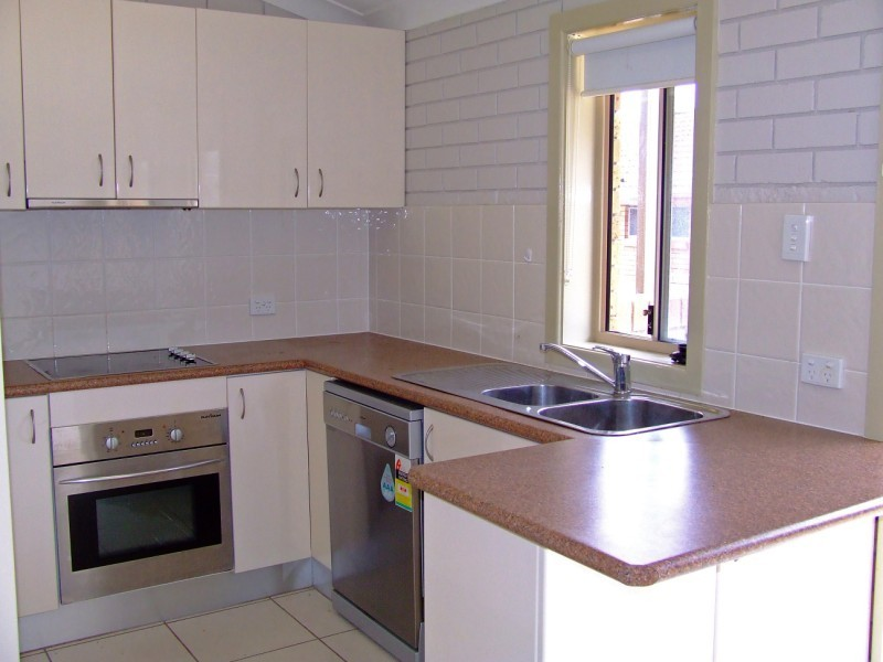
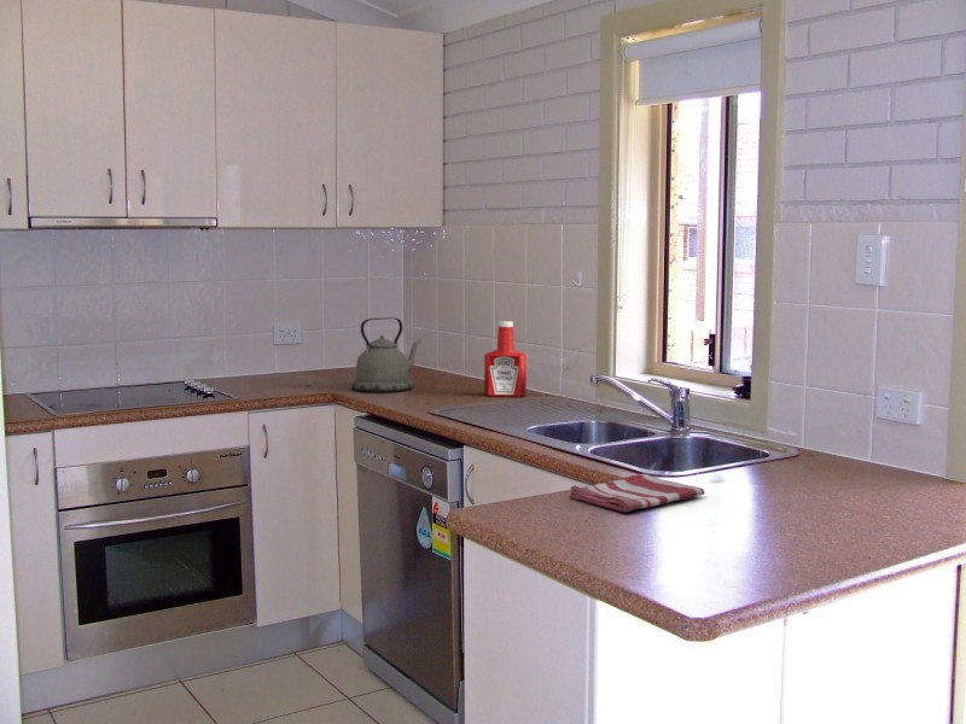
+ soap bottle (505, 358)
+ dish towel (636, 491)
+ kettle (384, 352)
